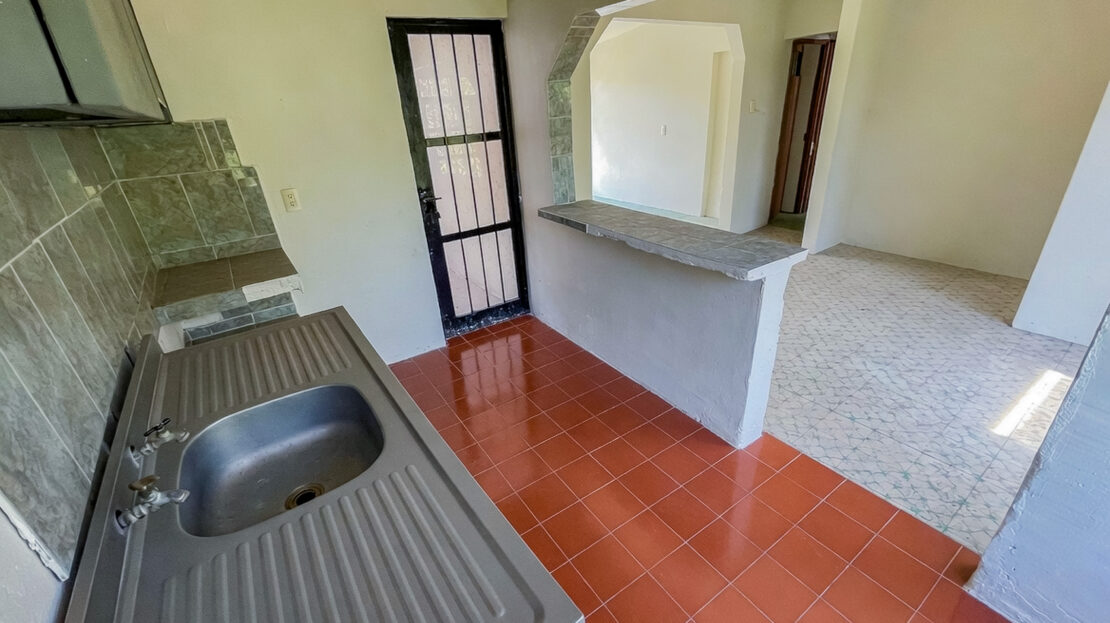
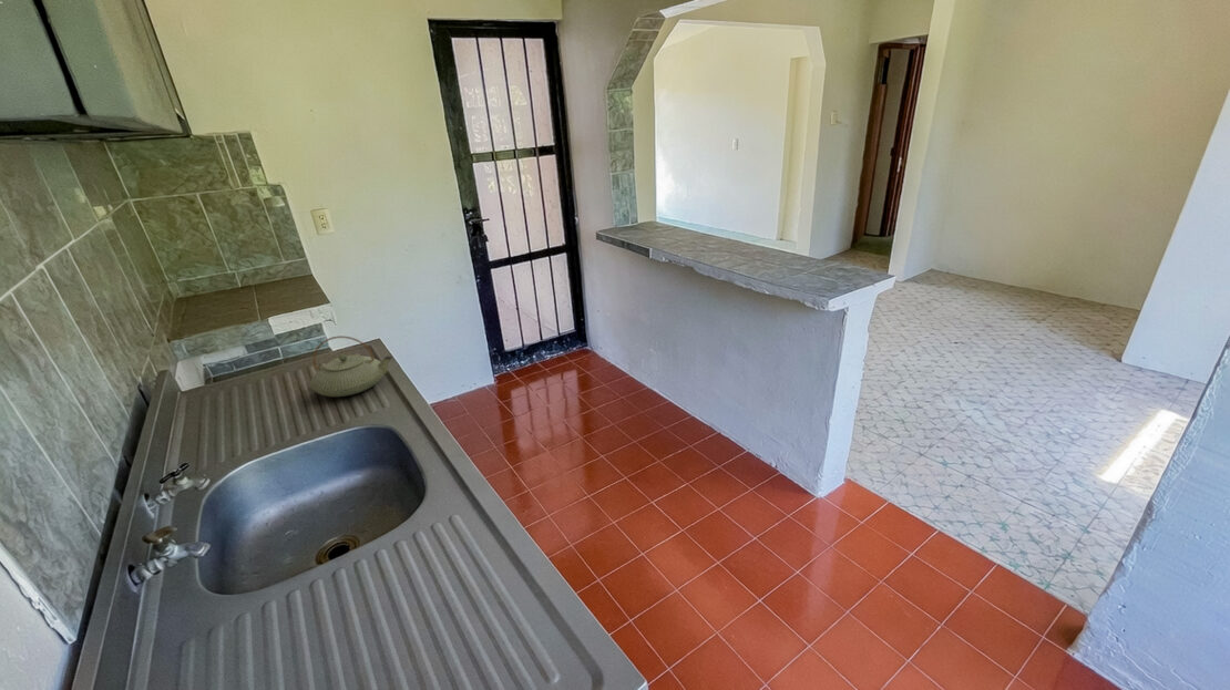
+ teapot (349, 361)
